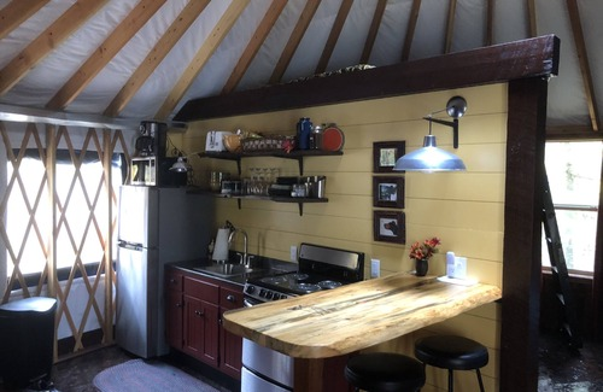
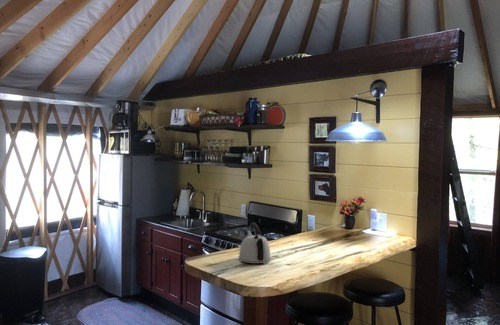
+ kettle (254, 241)
